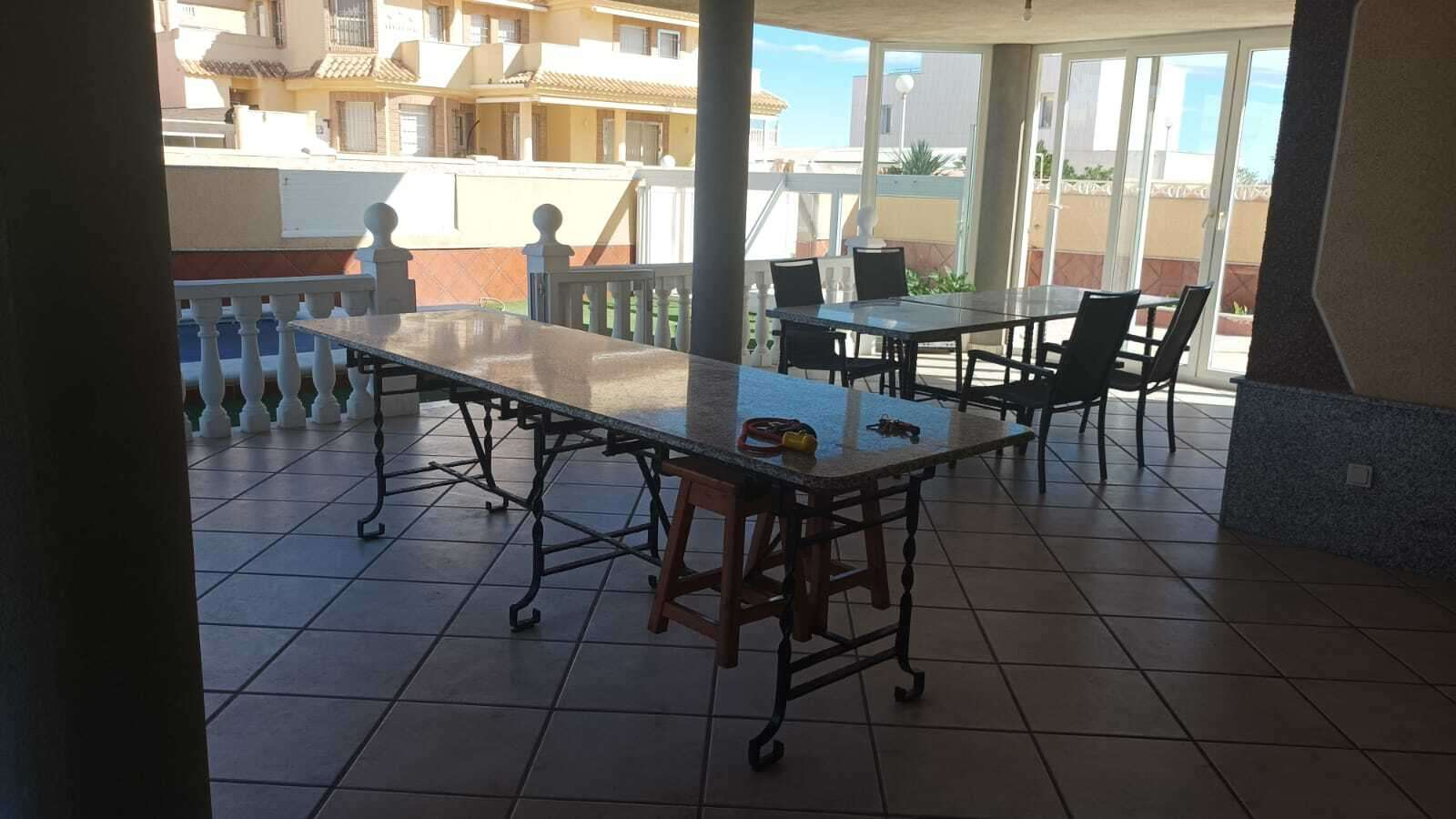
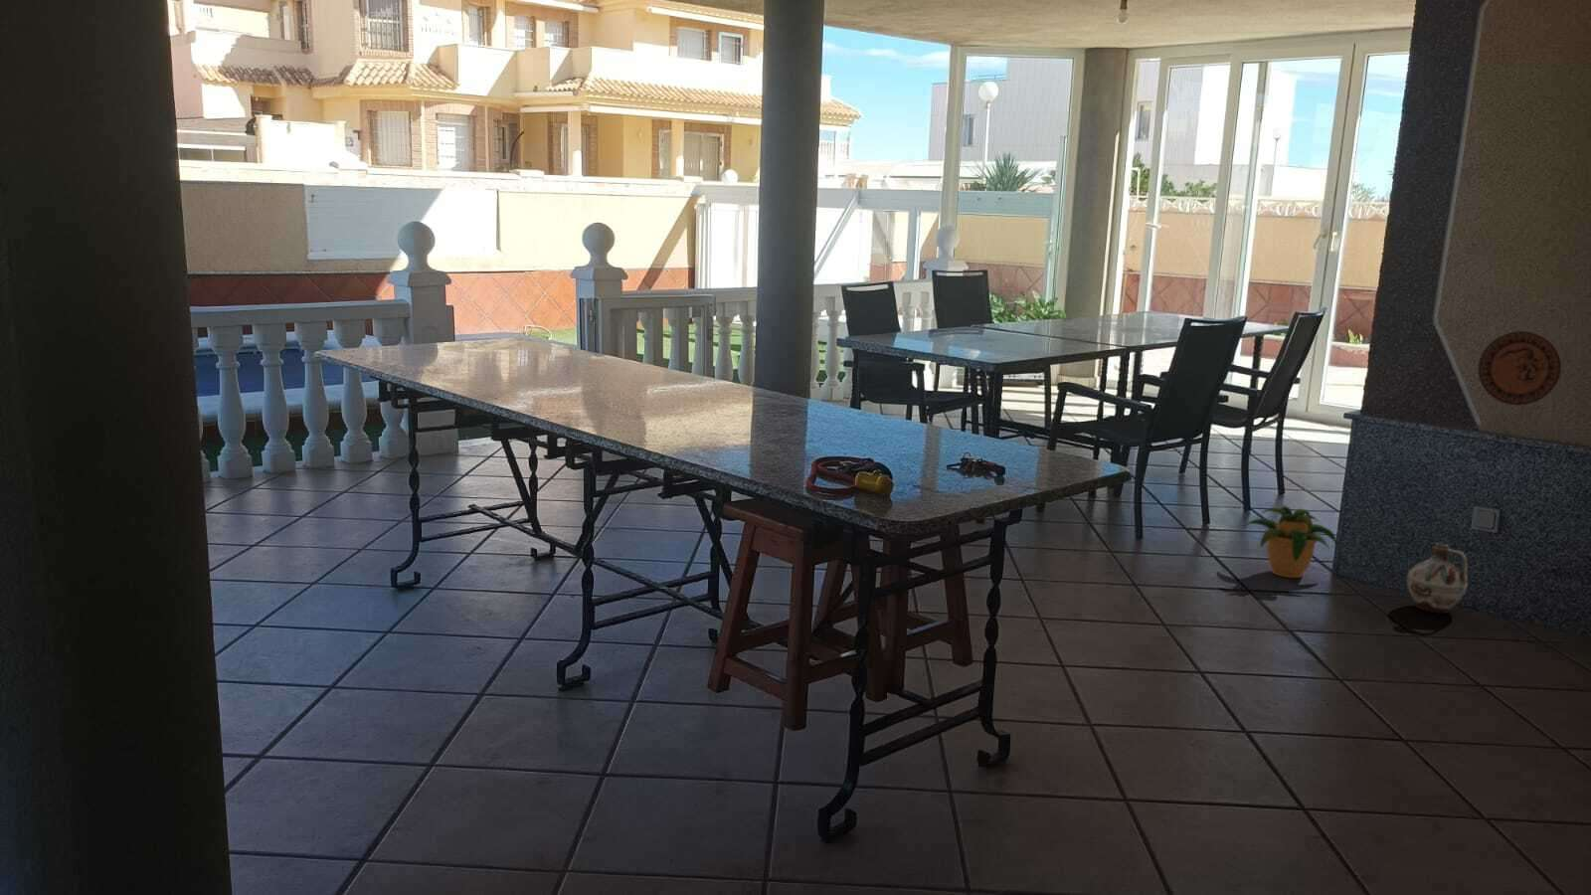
+ potted plant (1286, 537)
+ ceramic jug (1437, 576)
+ decorative plate (1519, 368)
